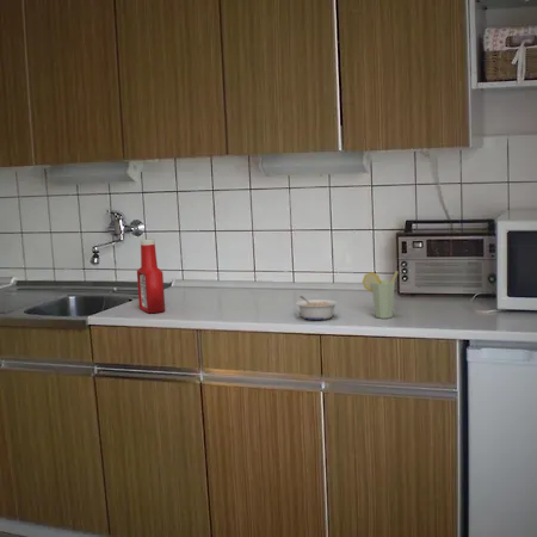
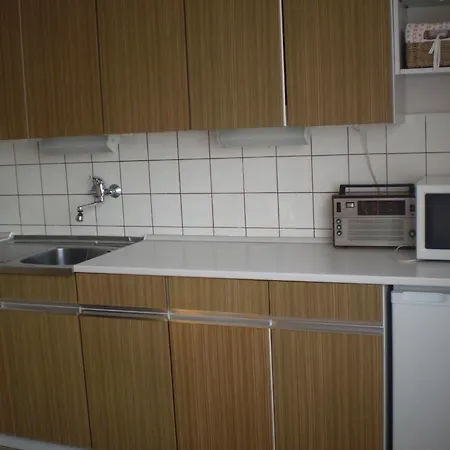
- soap bottle (149, 274)
- legume (315, 308)
- cup (379, 292)
